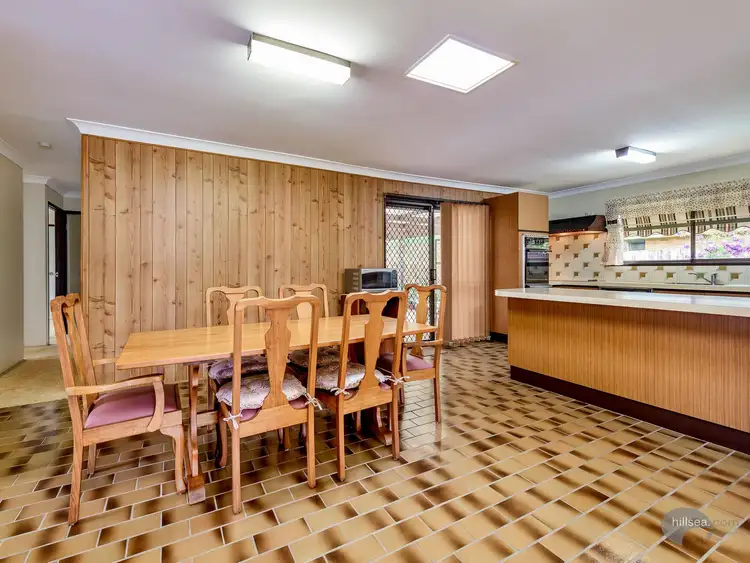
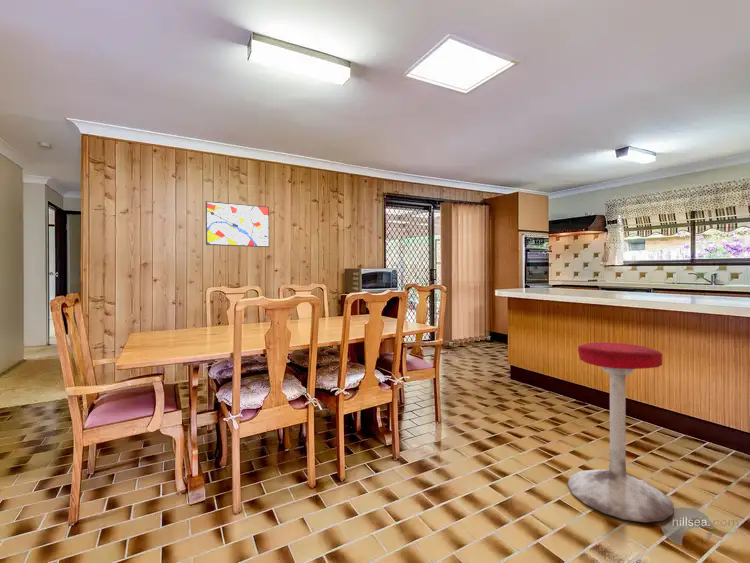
+ stool (617, 420)
+ wall art (238, 225)
